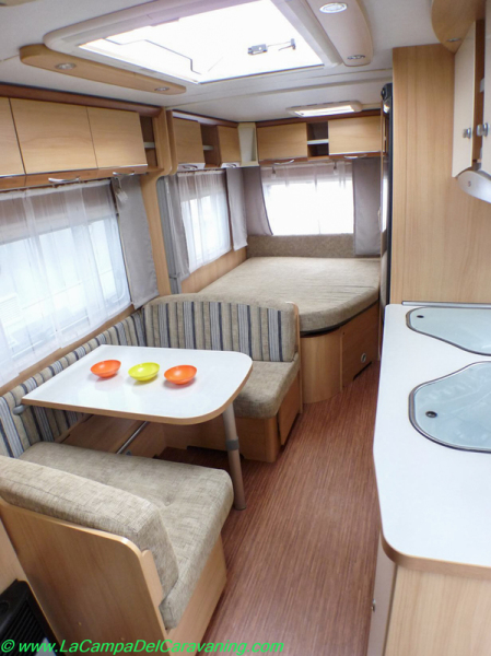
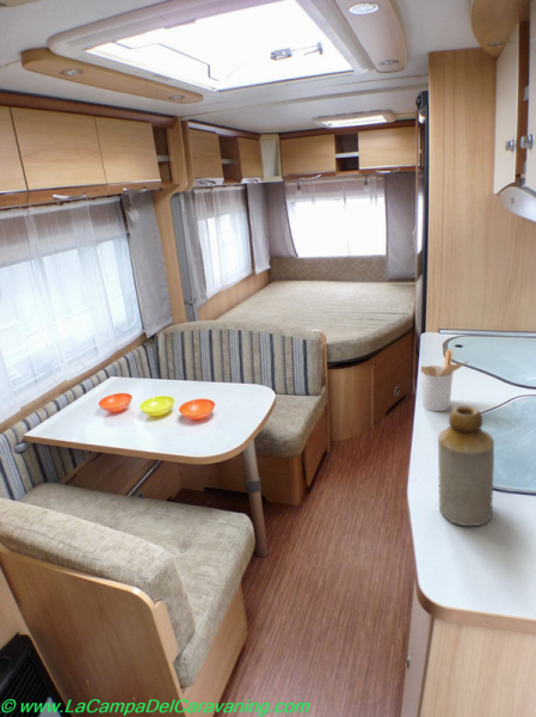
+ utensil holder (443, 381)
+ bottle (466, 461)
